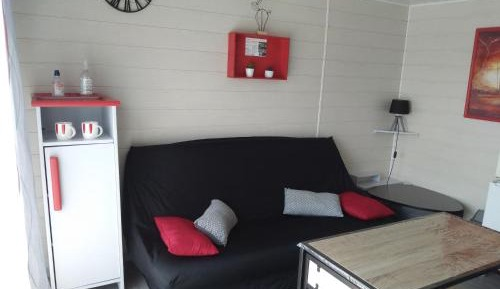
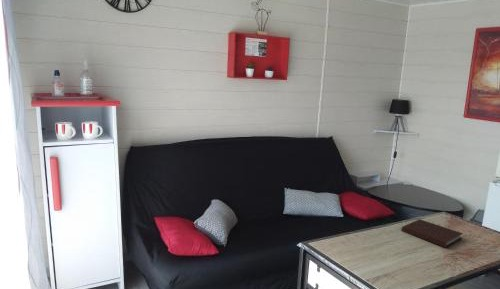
+ notebook (431, 232)
